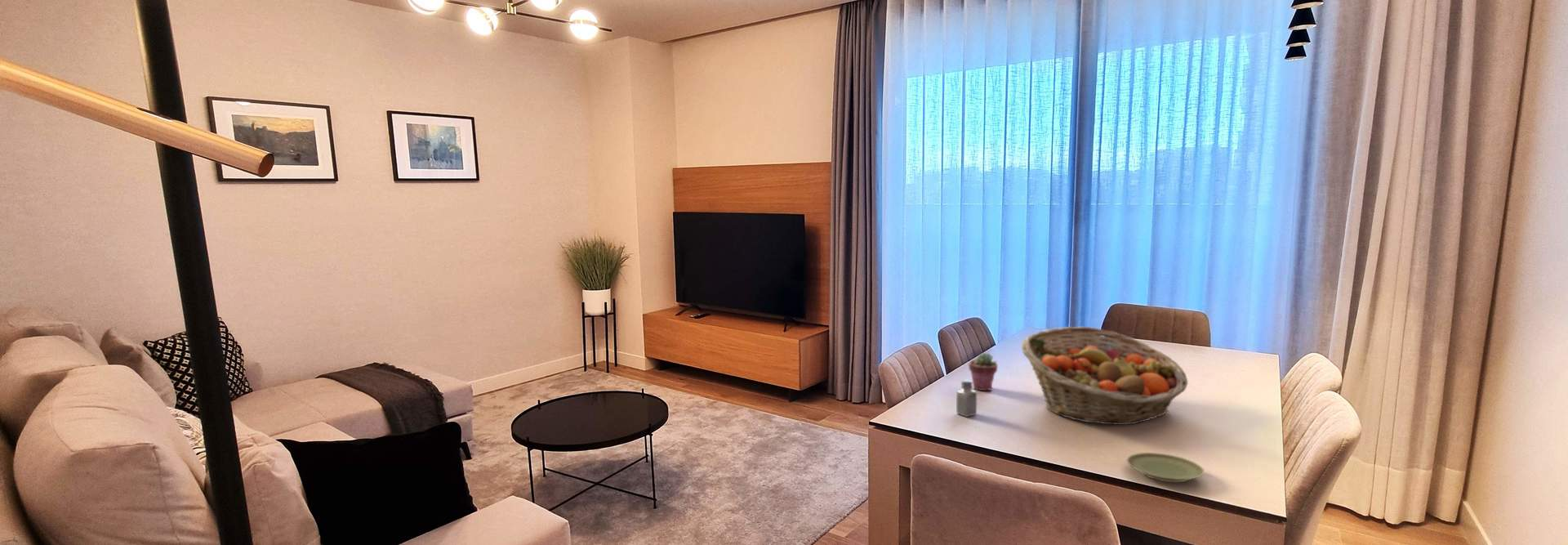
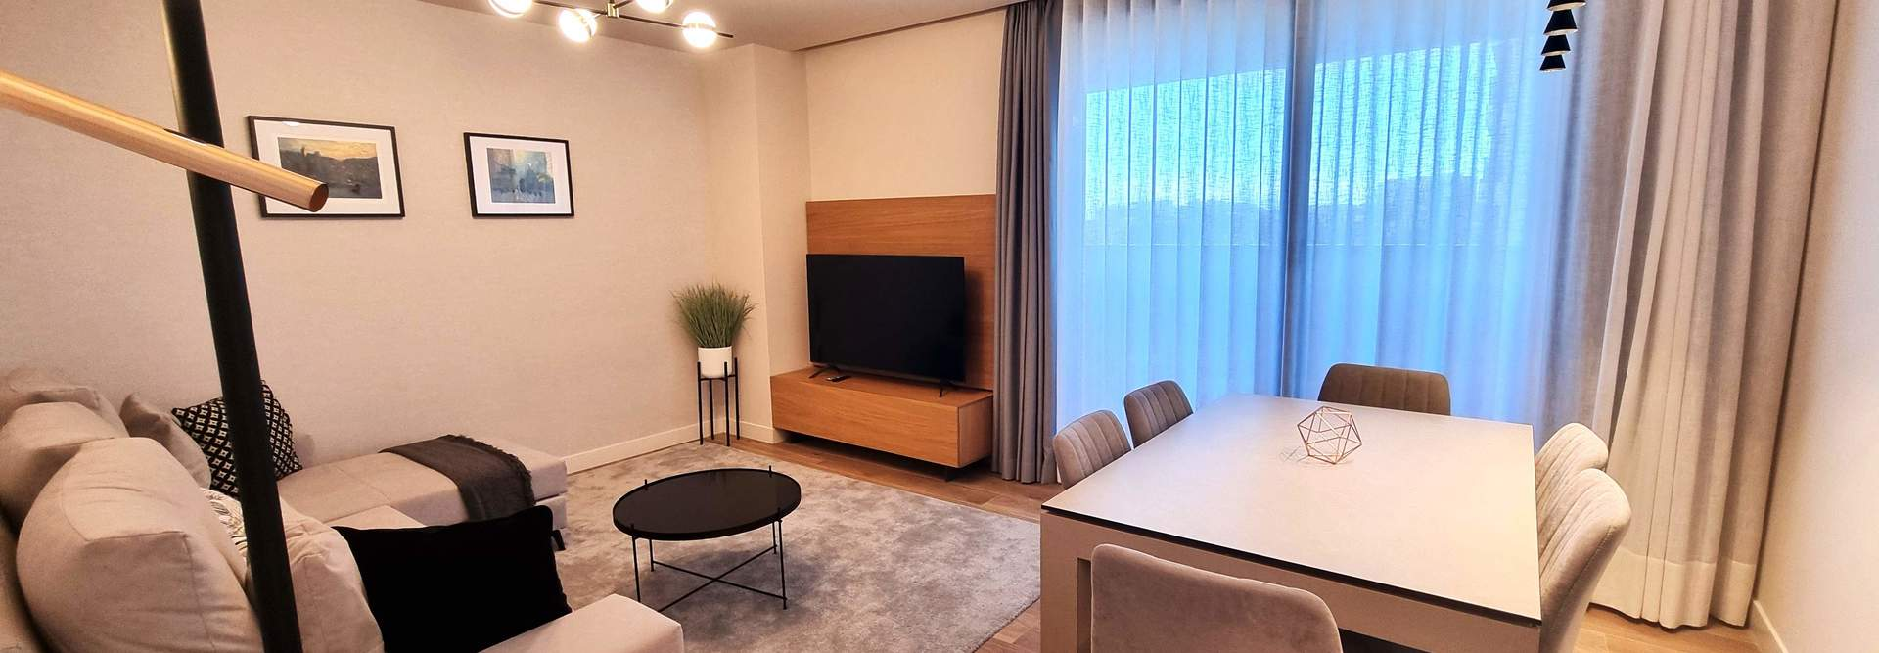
- fruit basket (1101, 373)
- potted succulent (982, 370)
- saltshaker (966, 397)
- plate (1164, 469)
